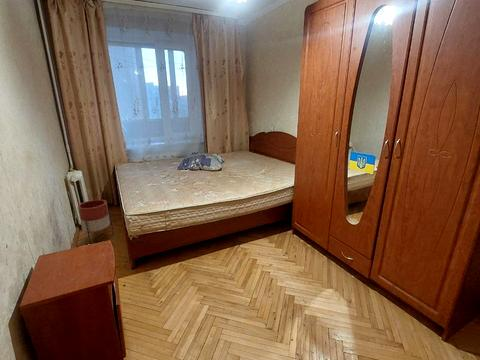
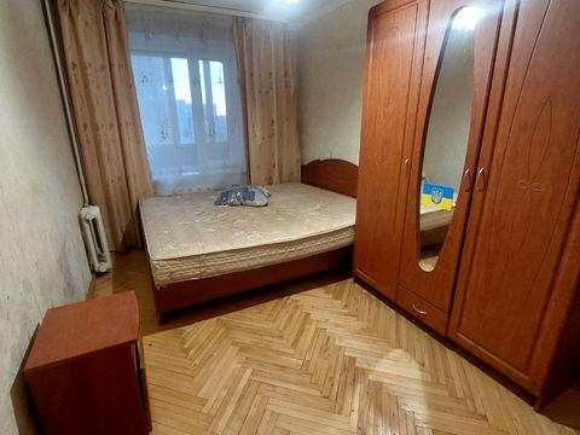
- planter (96, 221)
